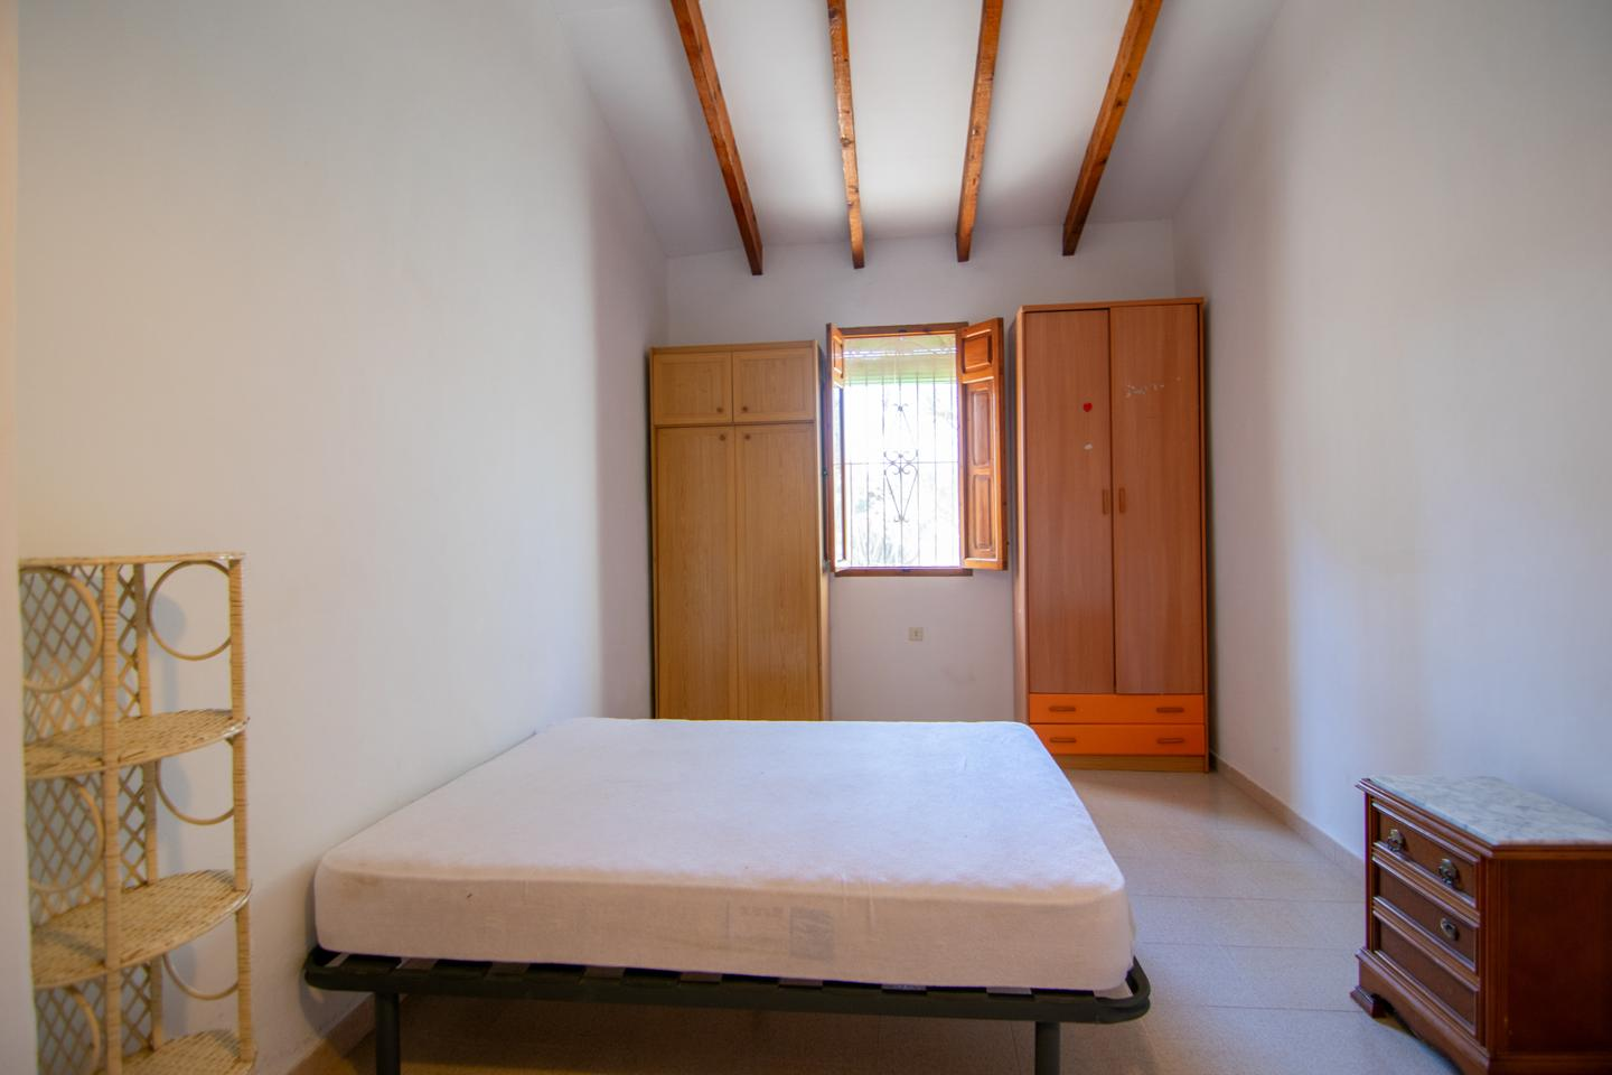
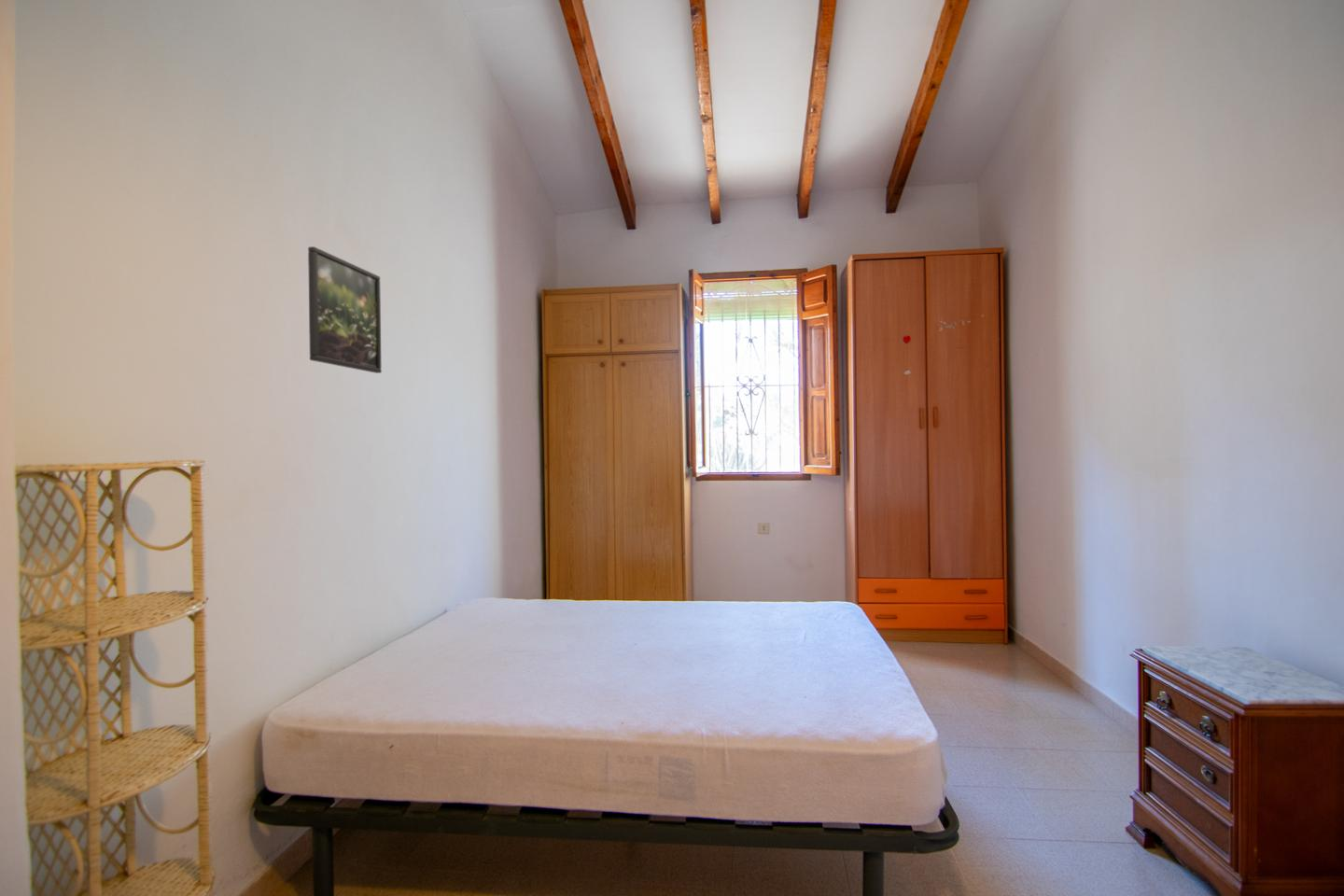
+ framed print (347, 315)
